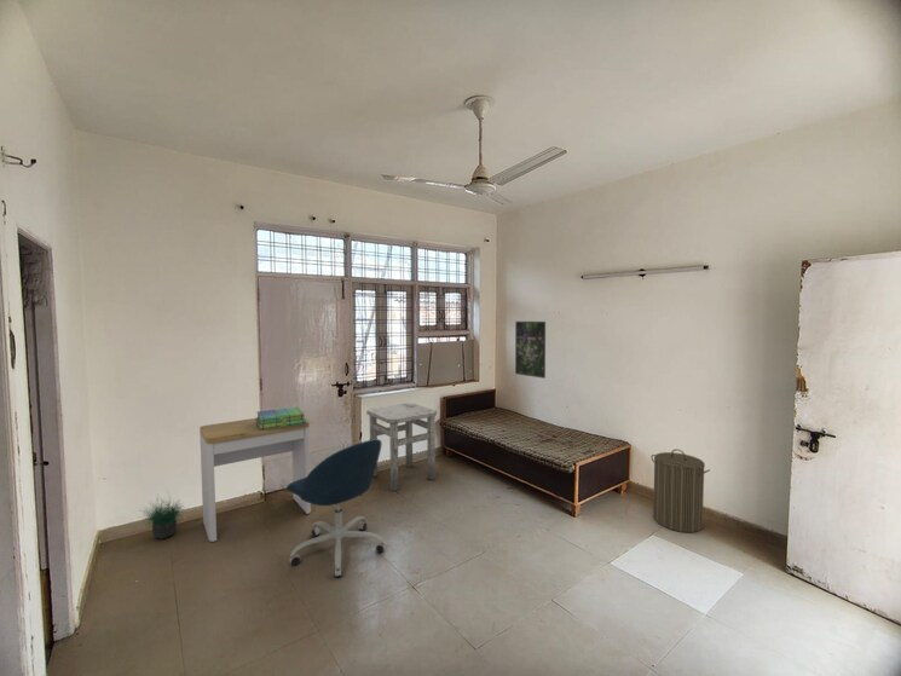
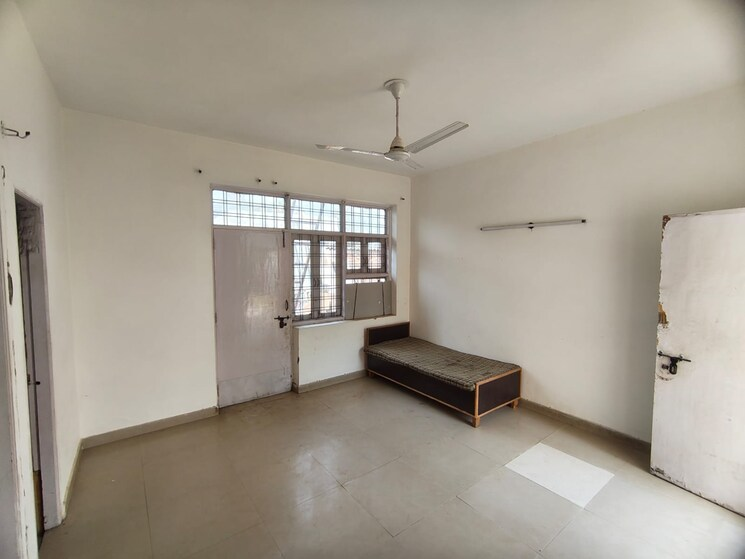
- stack of books (279, 417)
- laundry hamper (677, 485)
- desk (252, 458)
- potted plant (163, 513)
- side table (402, 444)
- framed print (530, 348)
- office chair (336, 491)
